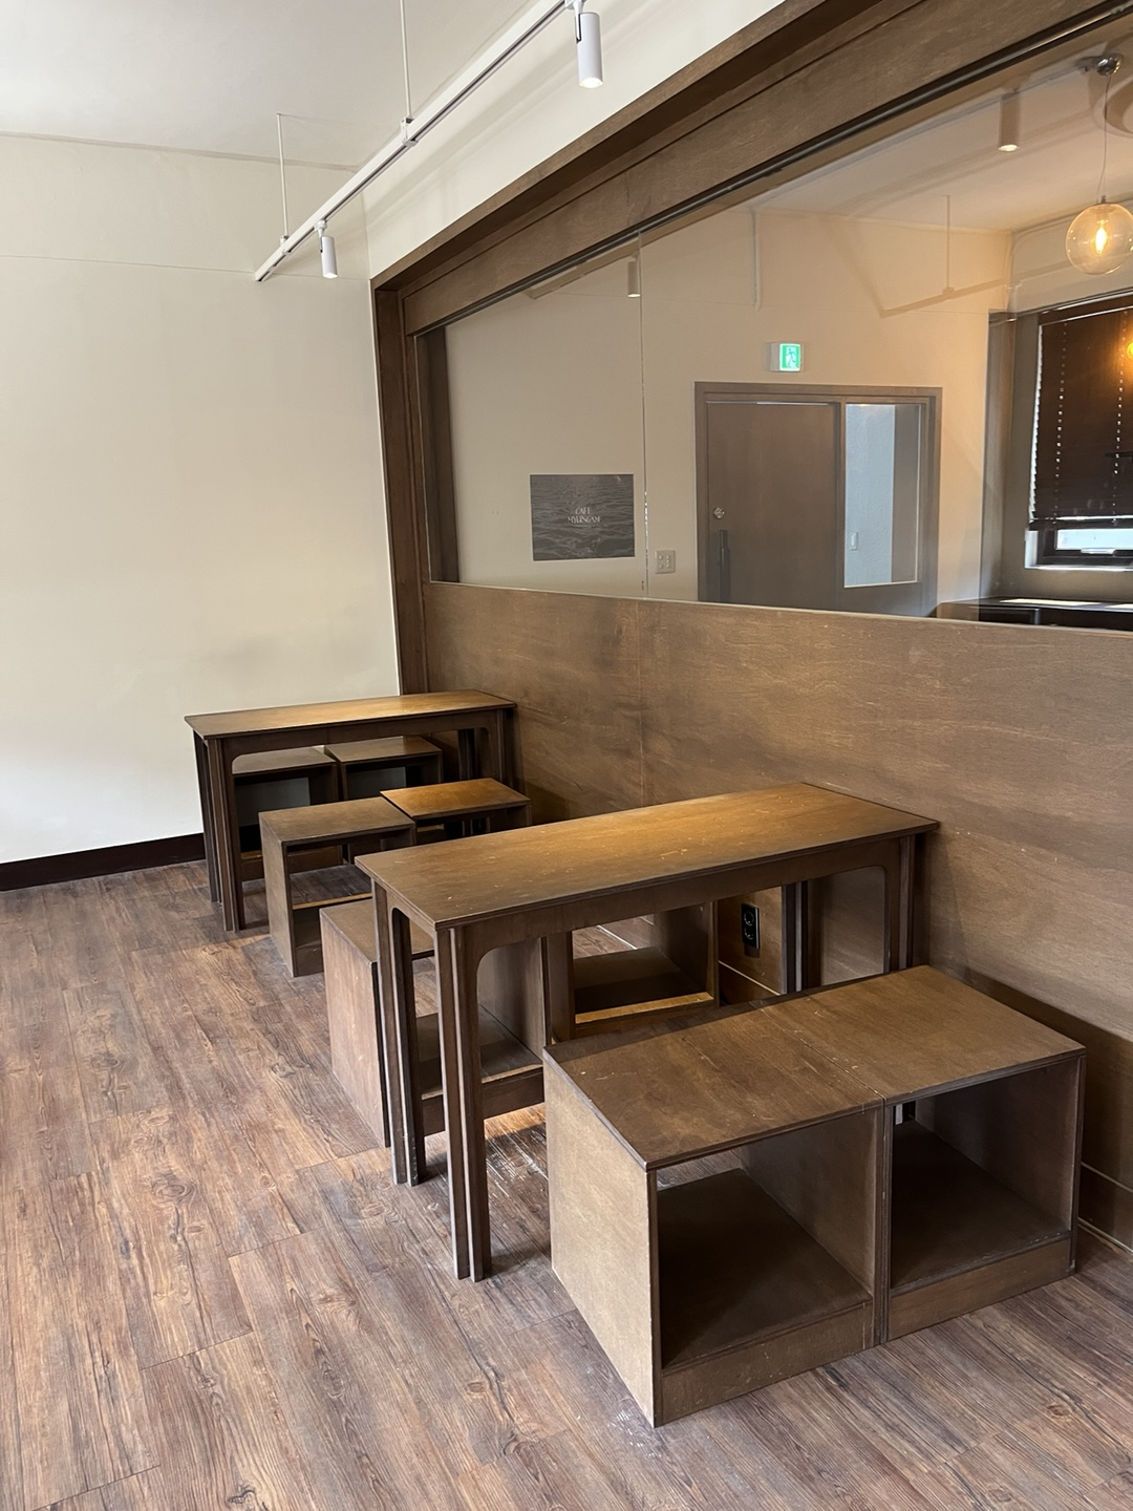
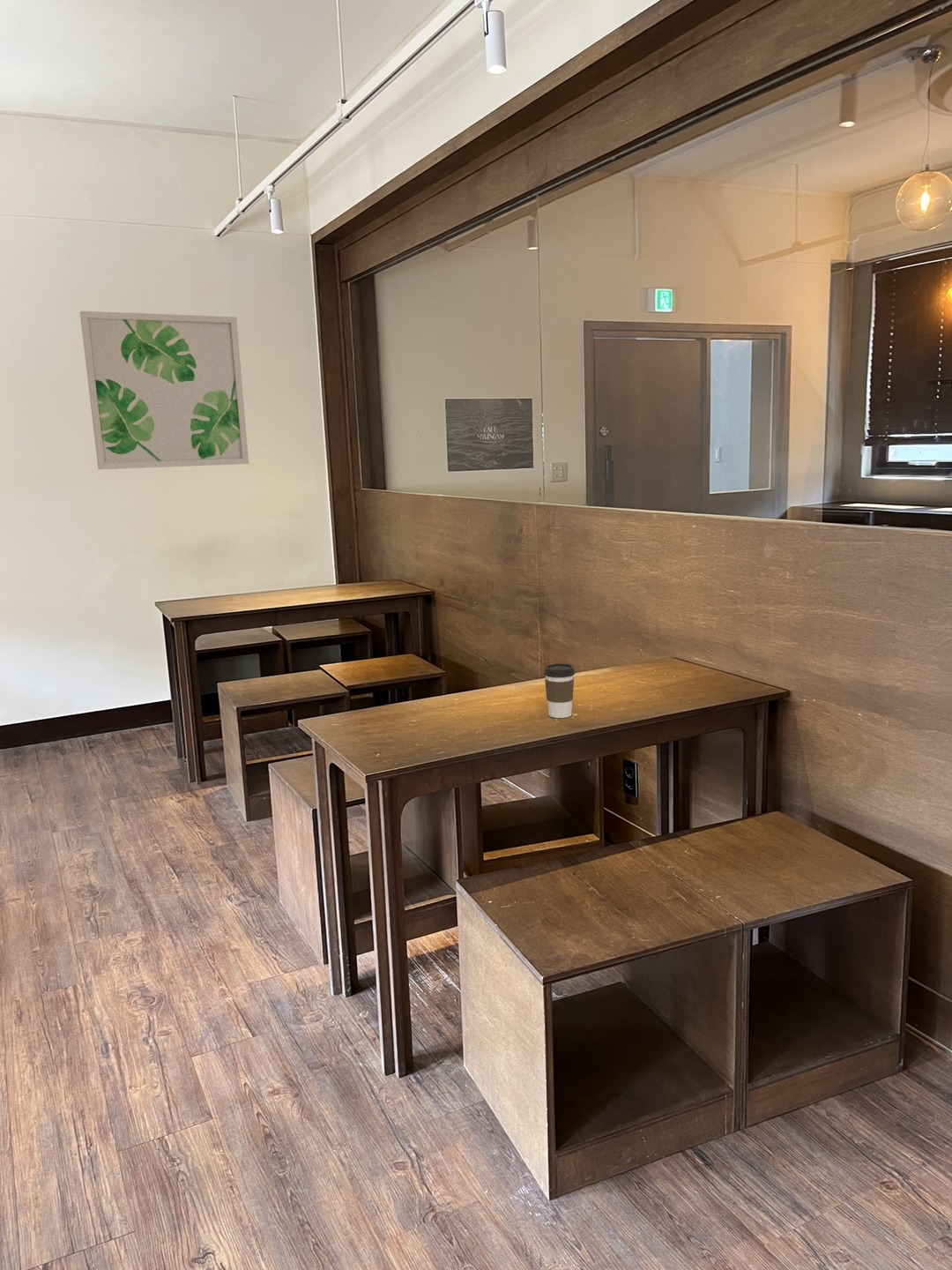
+ coffee cup (559, 691)
+ wall art (168, 392)
